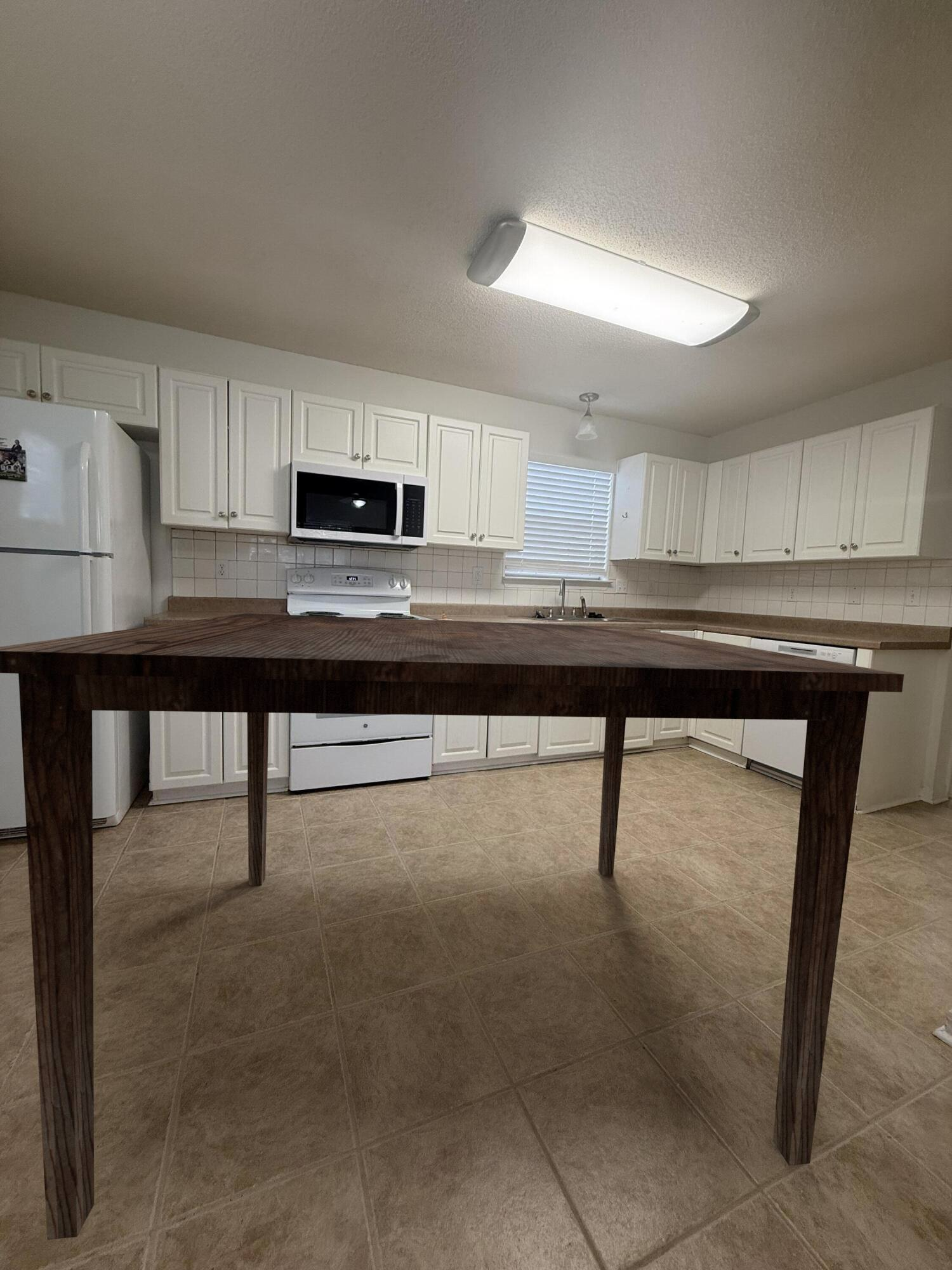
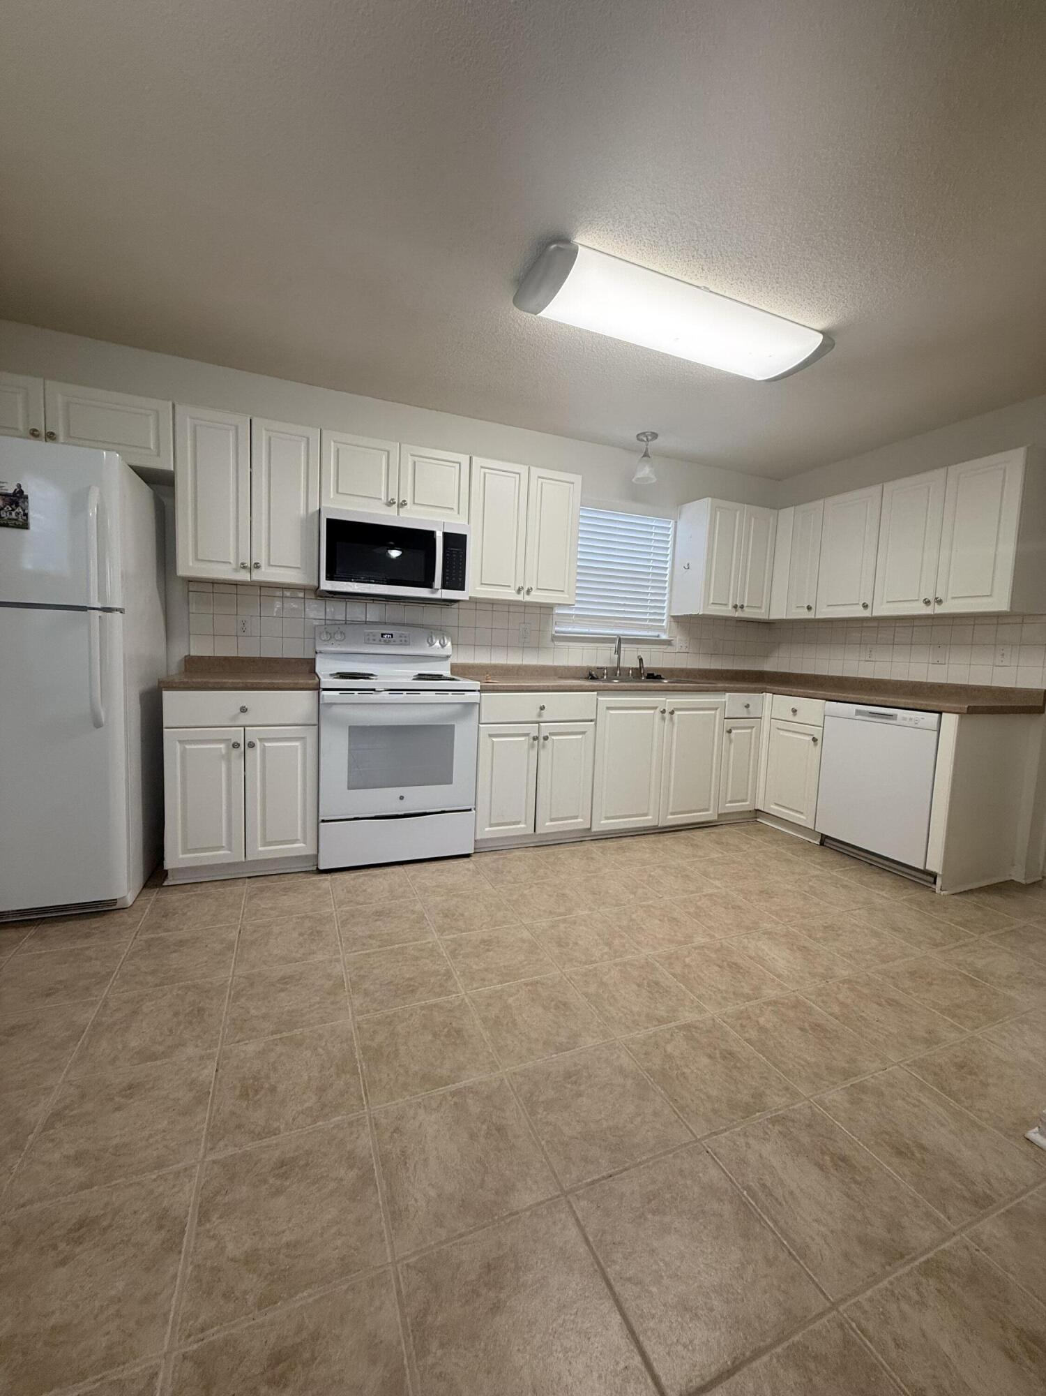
- dining table (458, 715)
